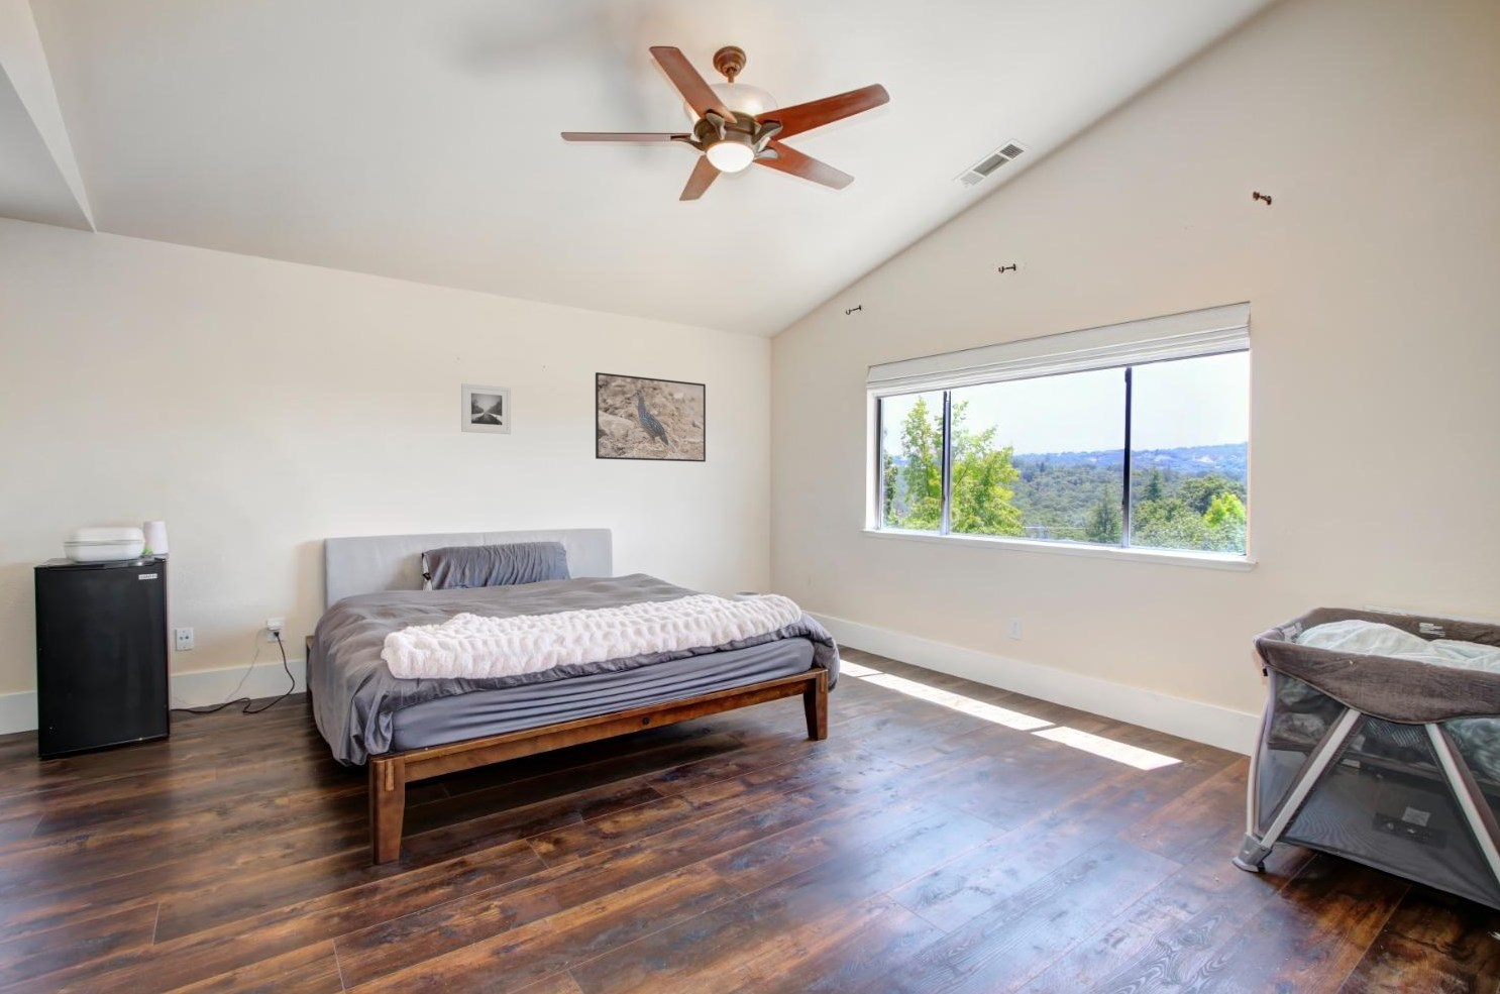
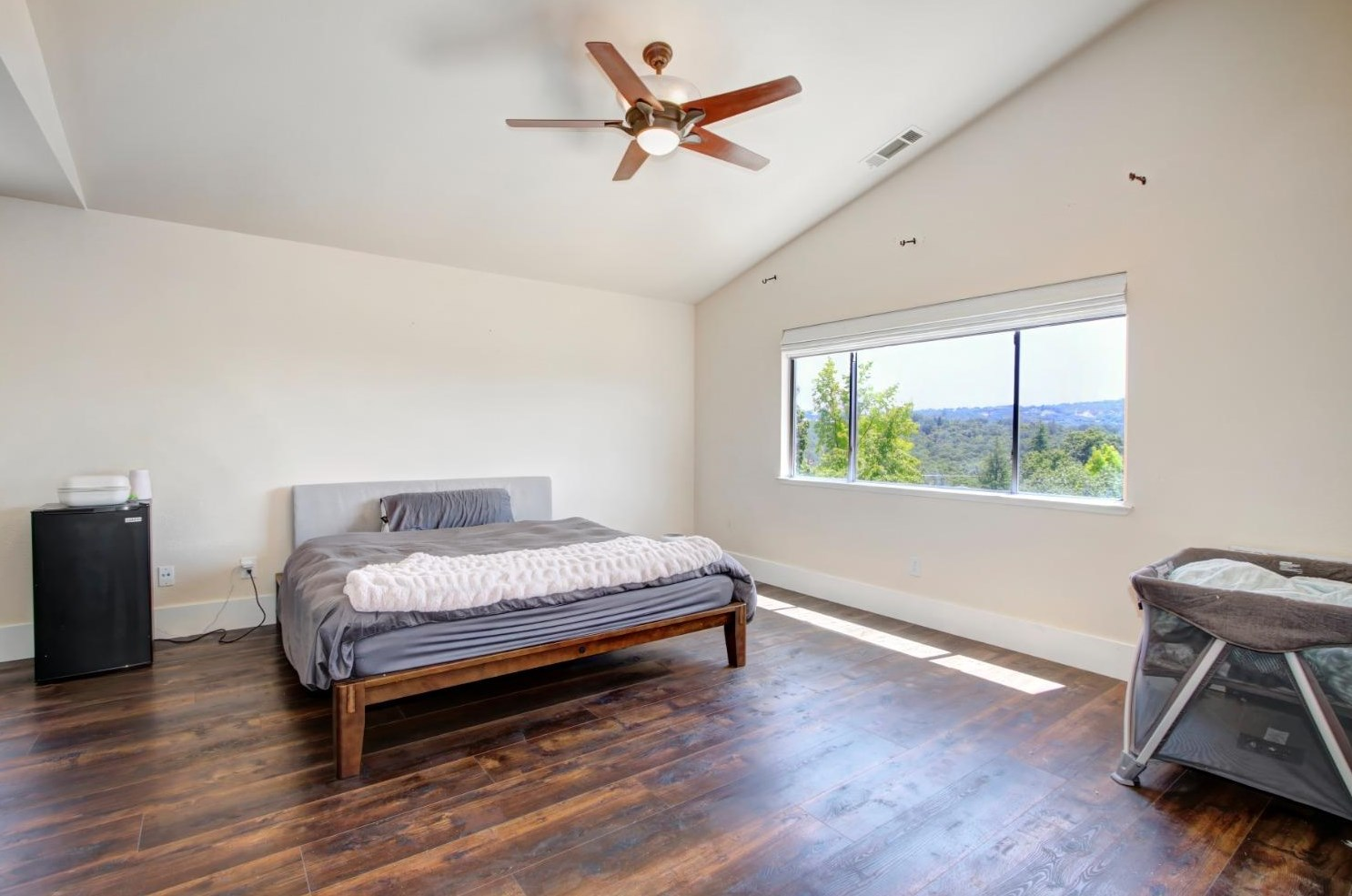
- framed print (653, 419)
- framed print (487, 408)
